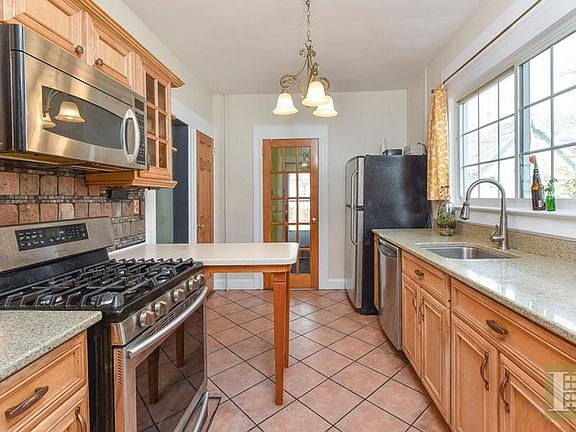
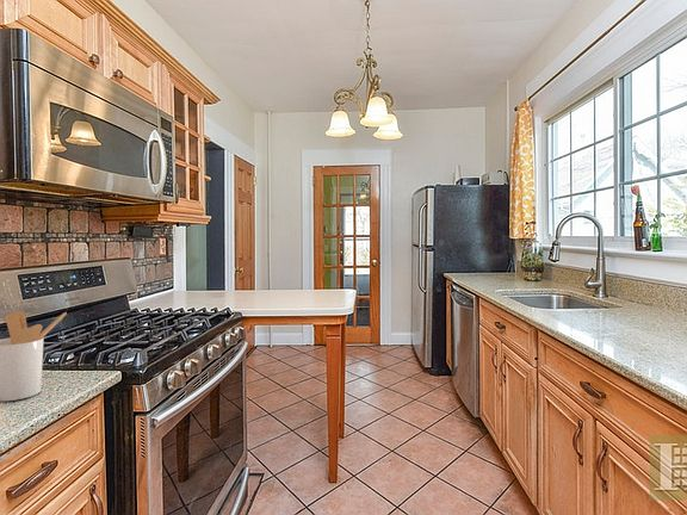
+ utensil holder (31, 352)
